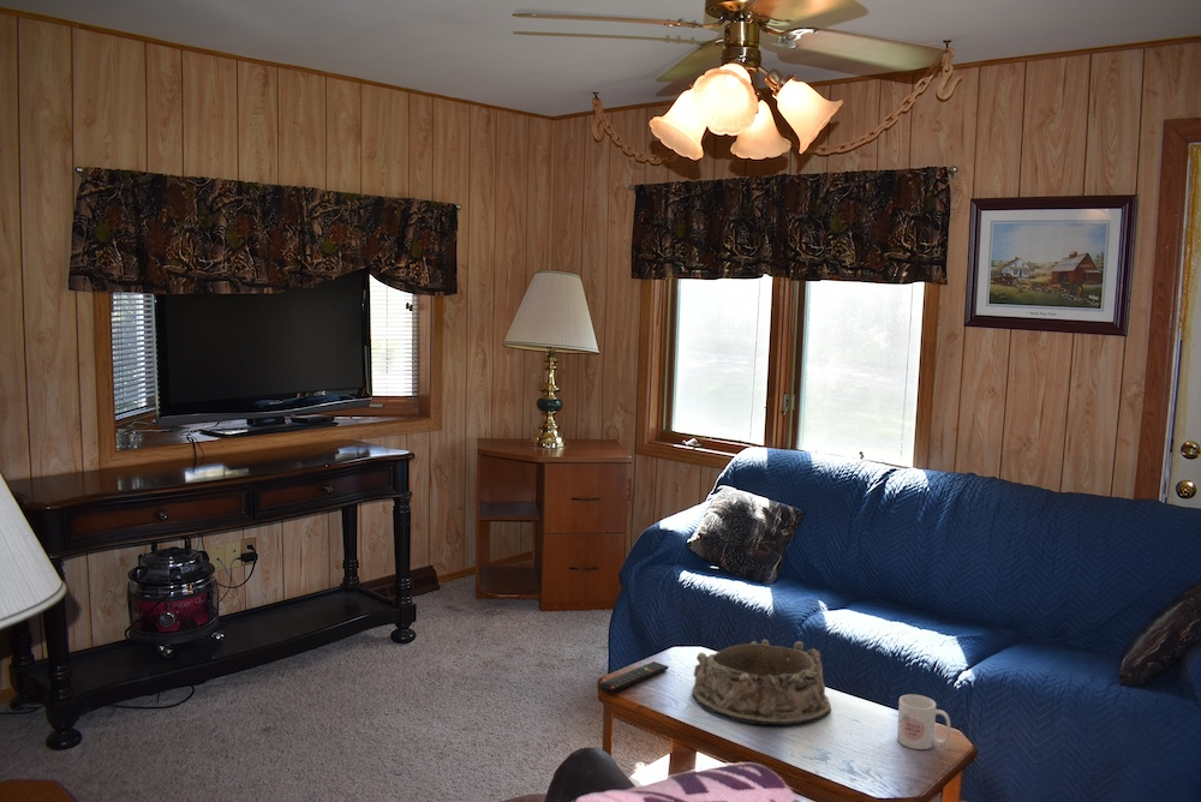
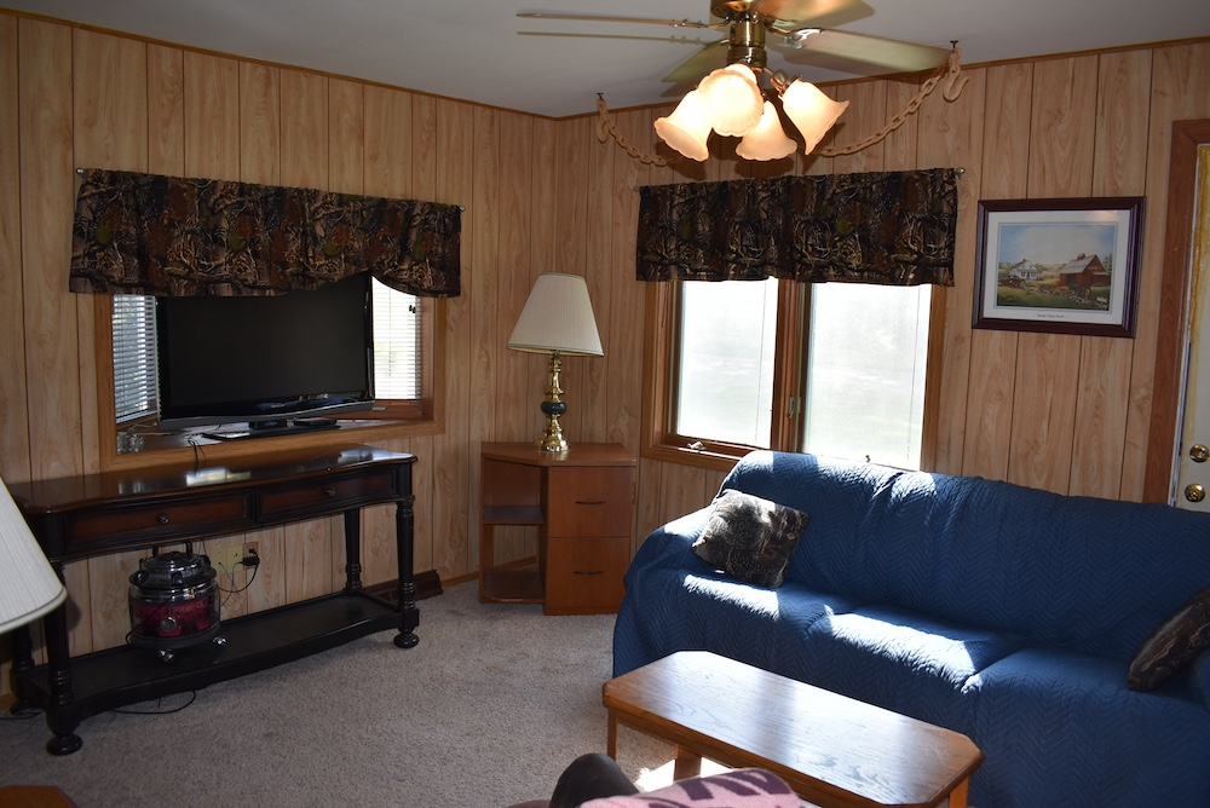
- remote control (633, 677)
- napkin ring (763, 677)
- mug (924, 723)
